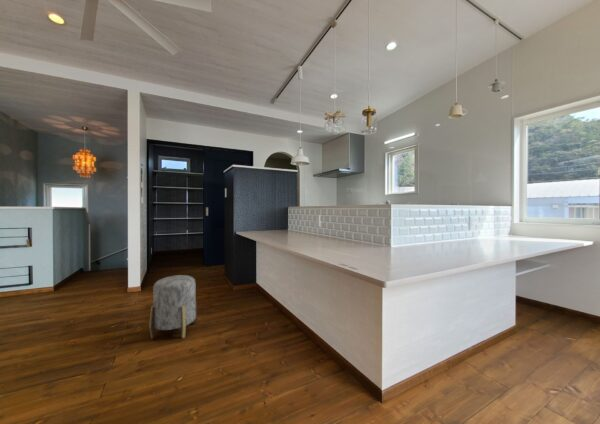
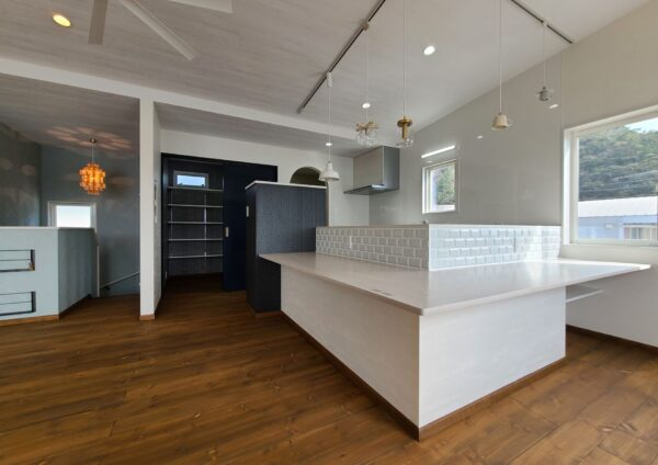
- stool (175, 303)
